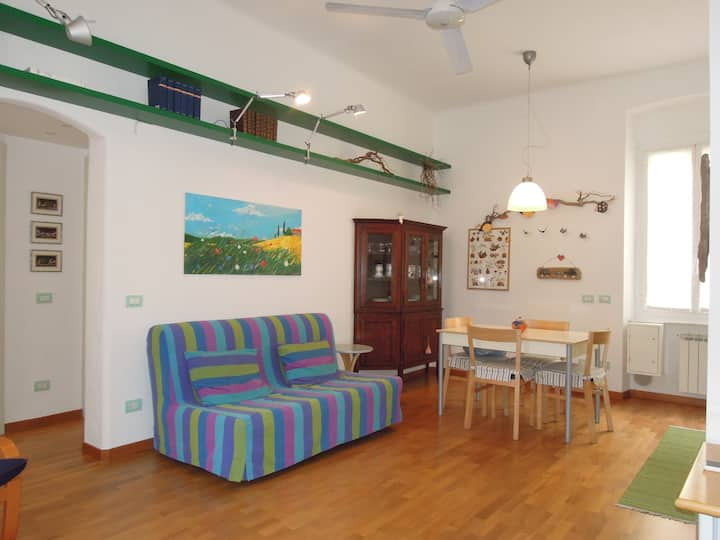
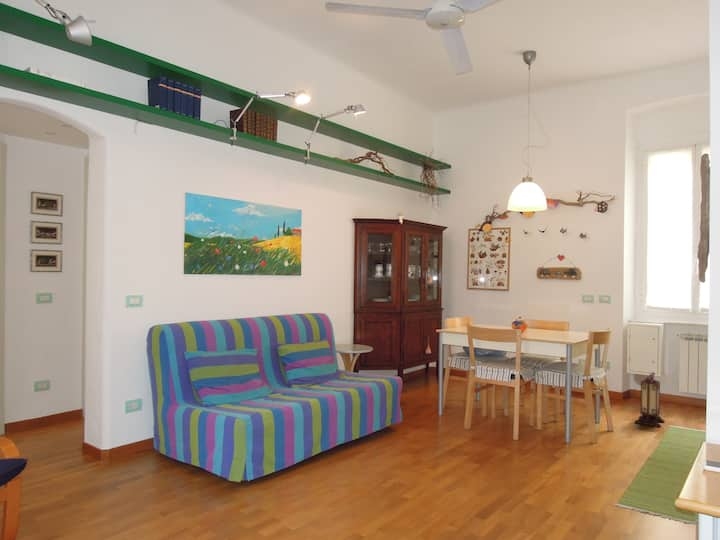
+ lantern (649, 397)
